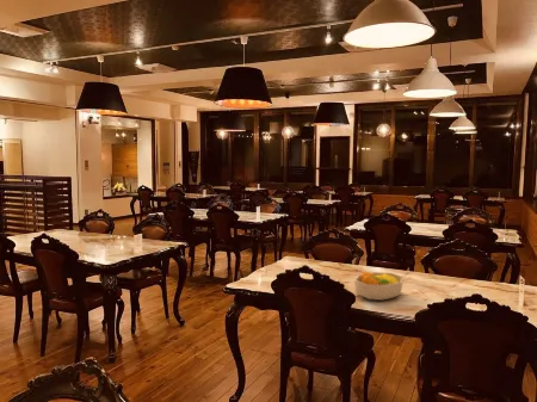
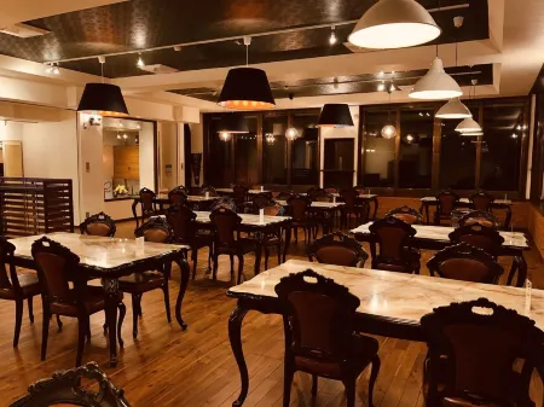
- fruit bowl (378, 283)
